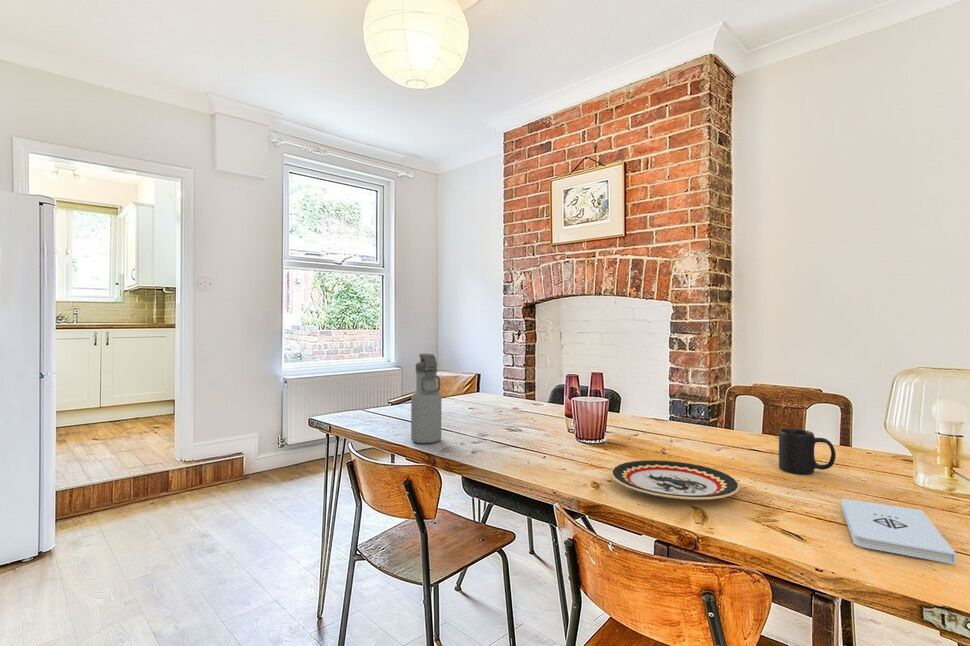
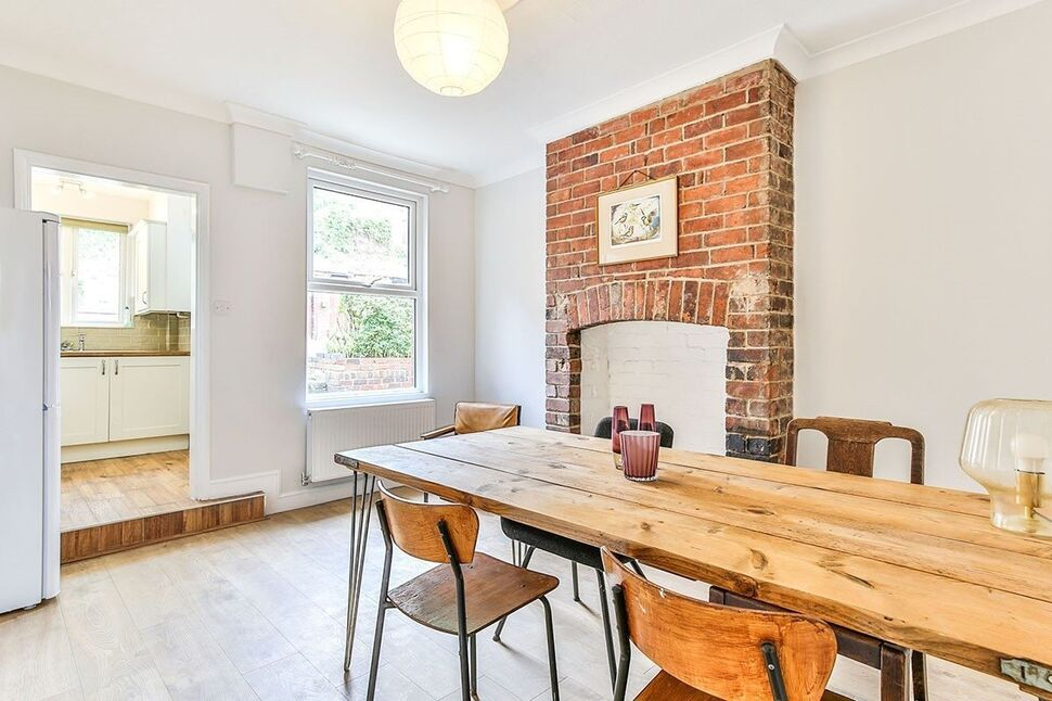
- plate (672, 481)
- mug (806, 452)
- notepad (890, 526)
- water bottle (426, 397)
